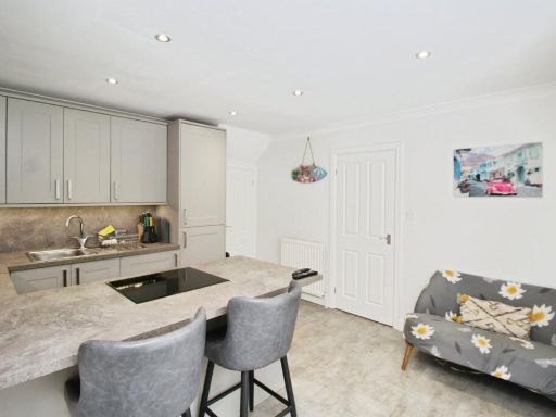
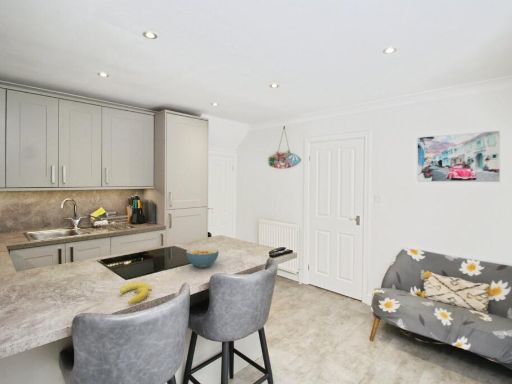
+ cereal bowl (202, 258)
+ banana (134, 291)
